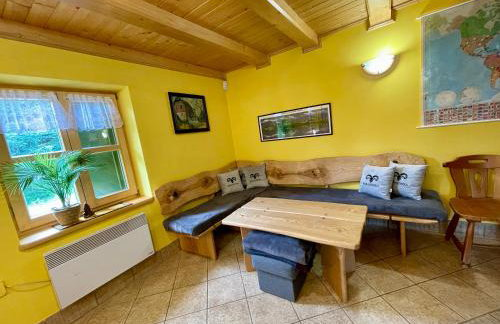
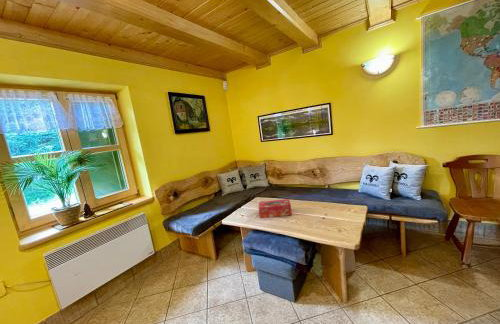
+ tissue box (274, 208)
